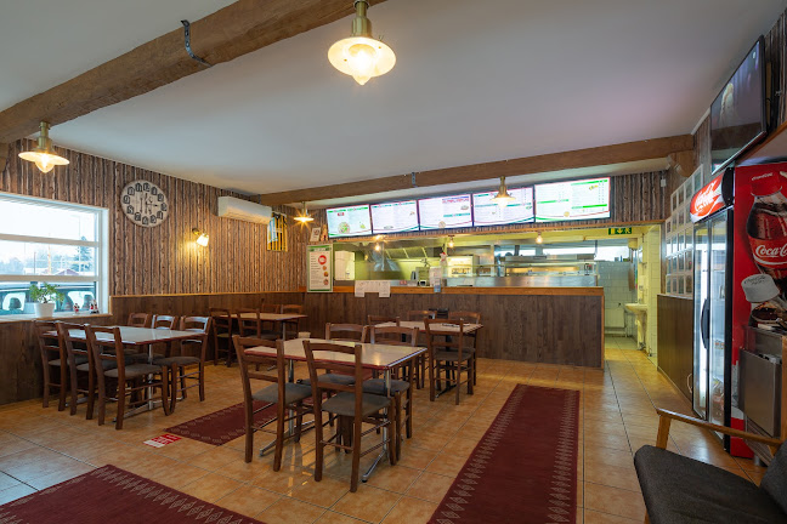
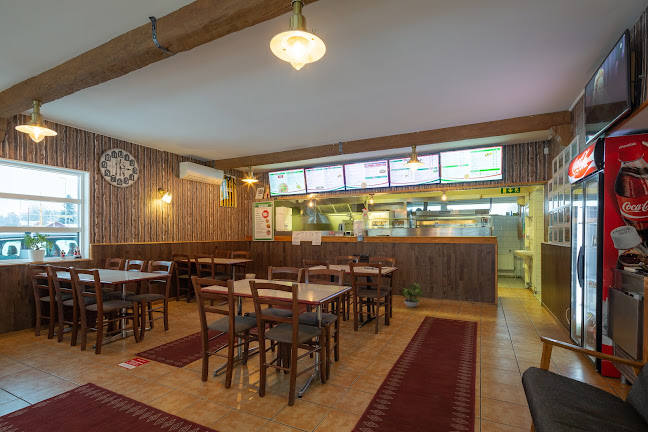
+ potted plant (412, 294)
